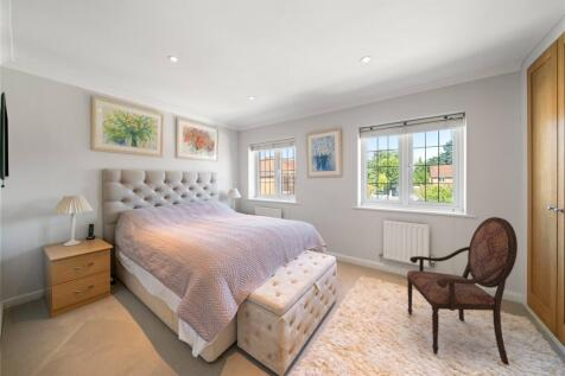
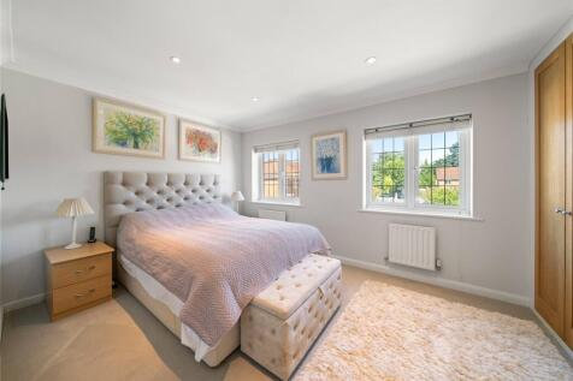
- armchair (457, 275)
